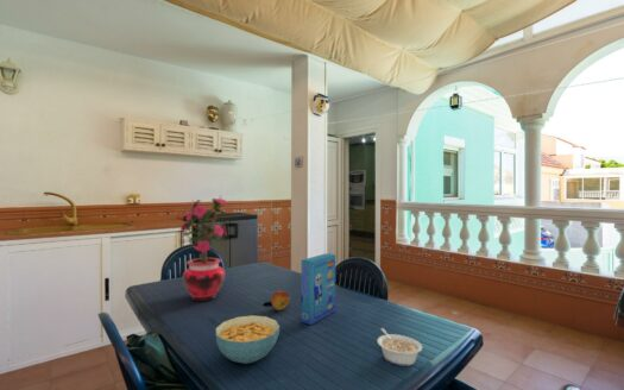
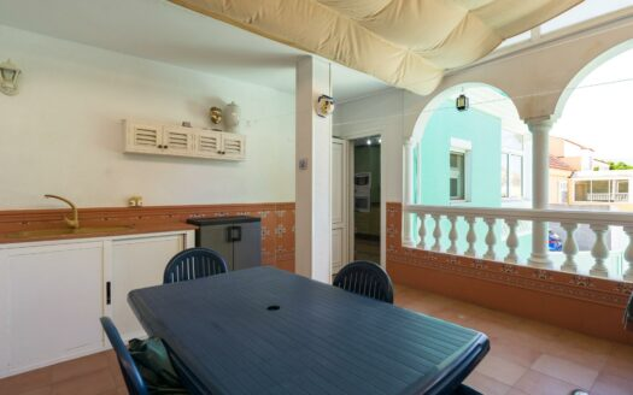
- fruit (279, 300)
- legume (397, 348)
- cereal box (319, 285)
- cereal bowl (247, 342)
- potted flower (201, 246)
